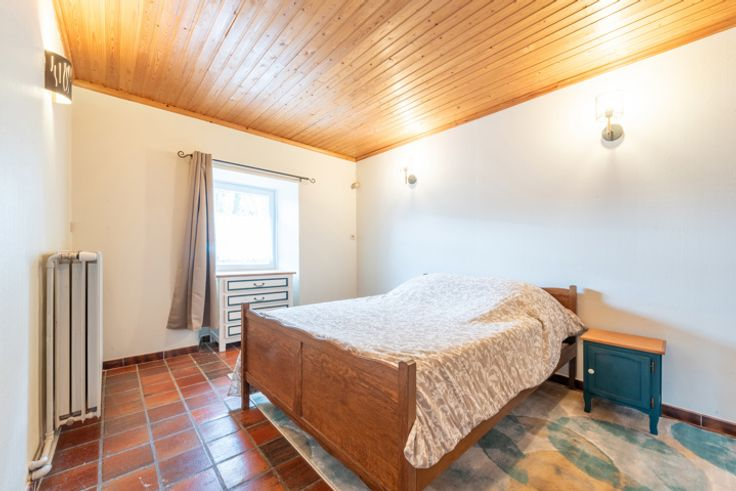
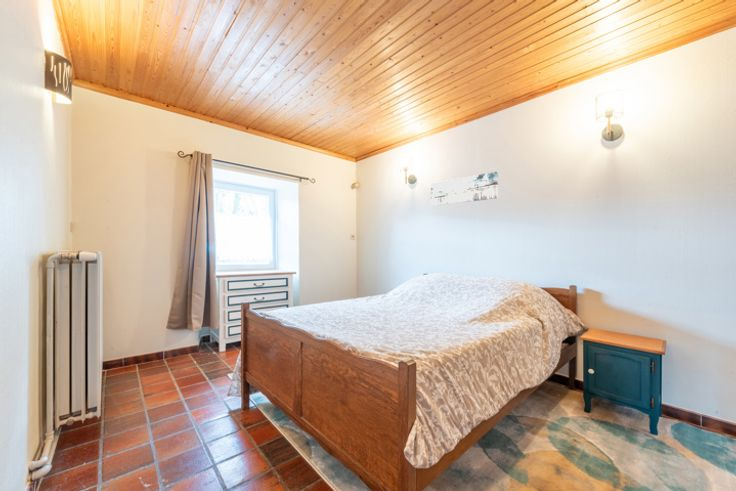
+ wall art (461, 190)
